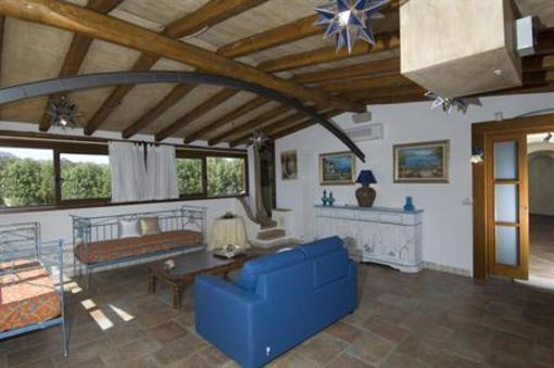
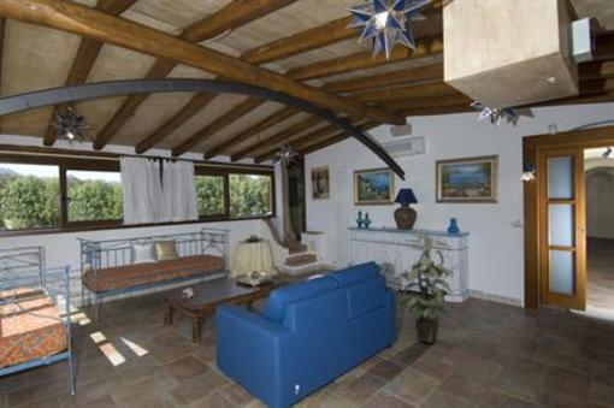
+ indoor plant (424, 285)
